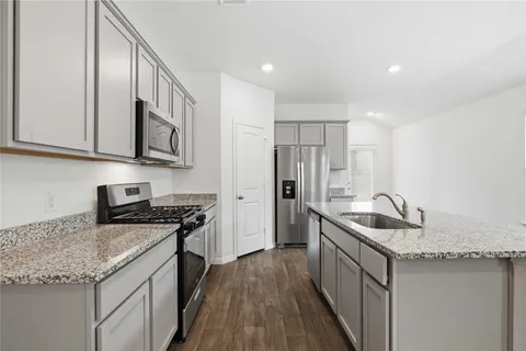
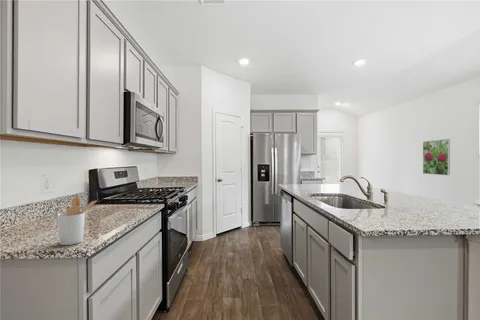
+ utensil holder (78, 220)
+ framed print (435, 157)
